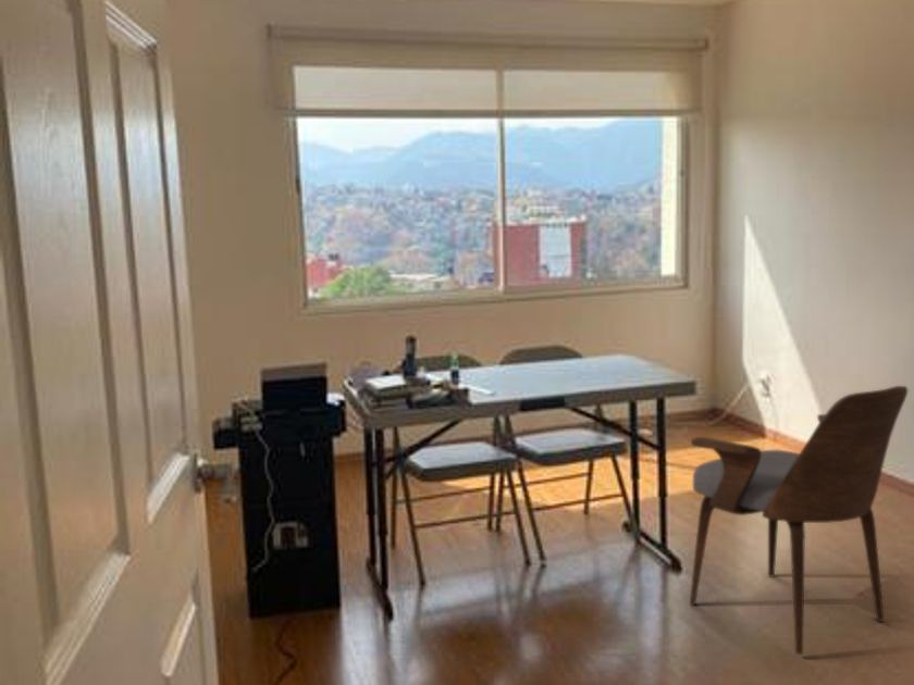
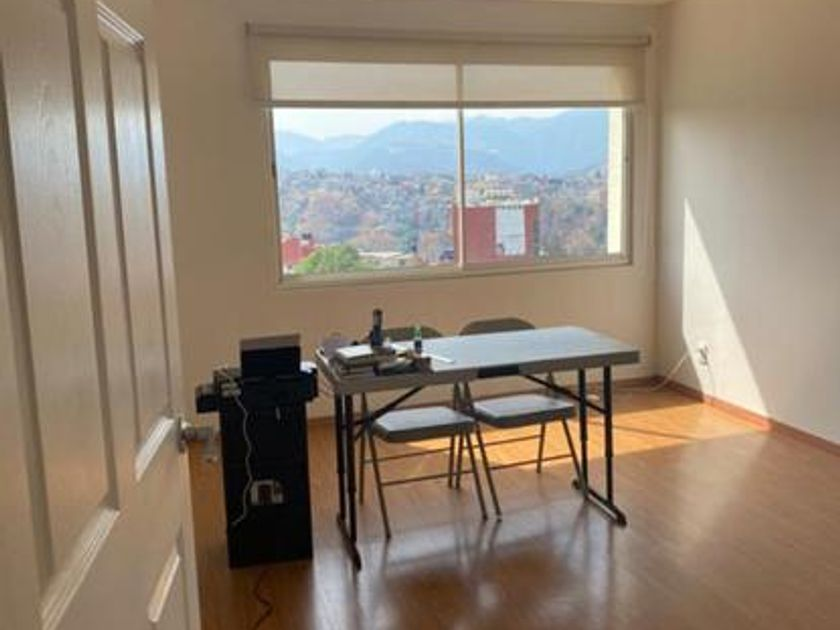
- armchair (800, 500)
